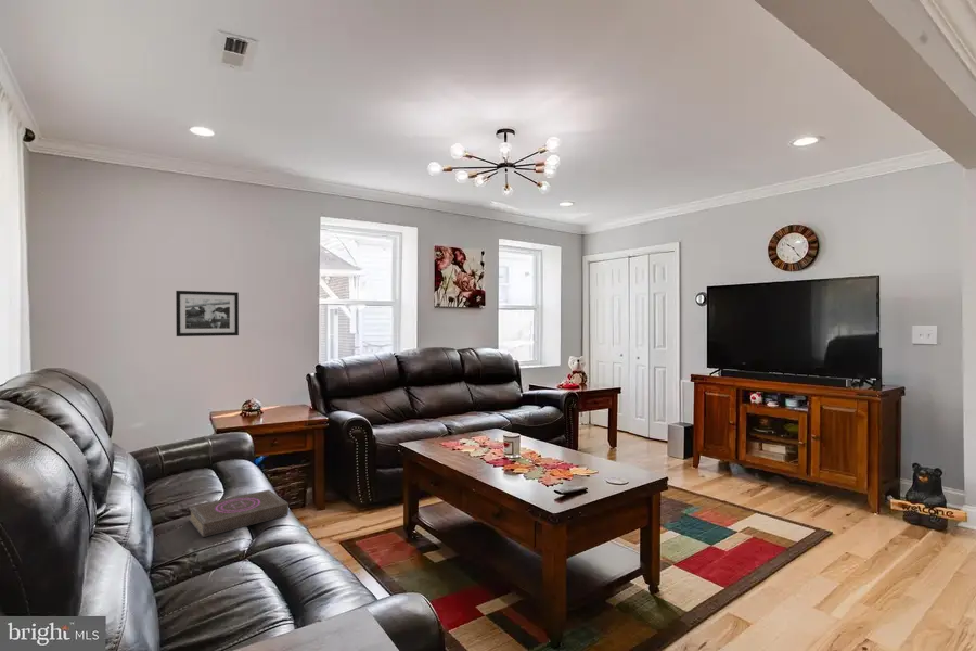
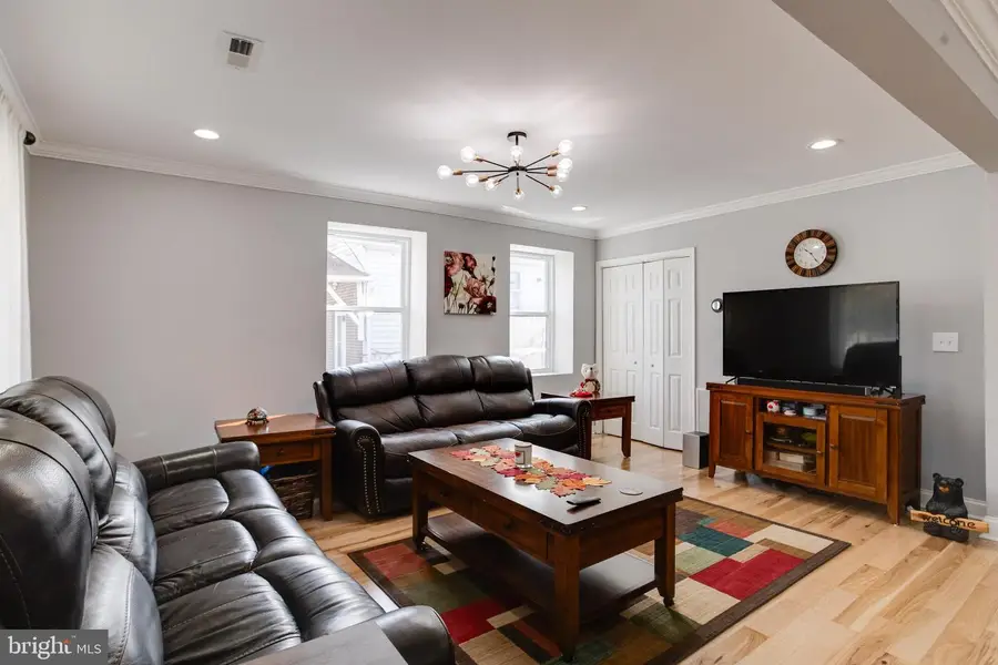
- picture frame (207, 314)
- book (239, 511)
